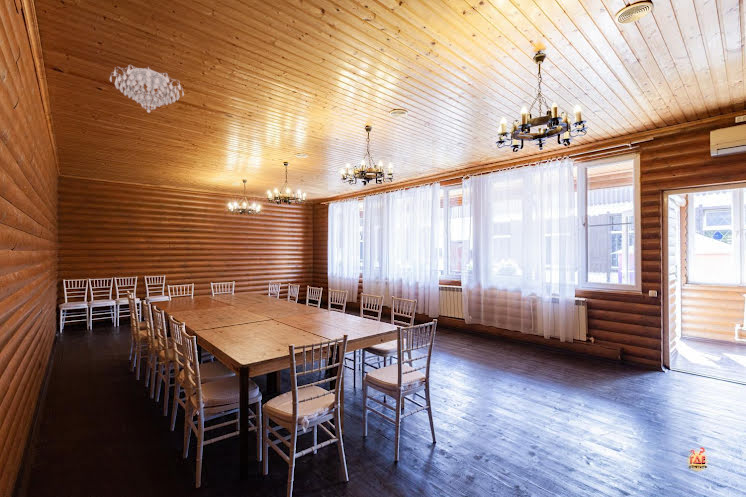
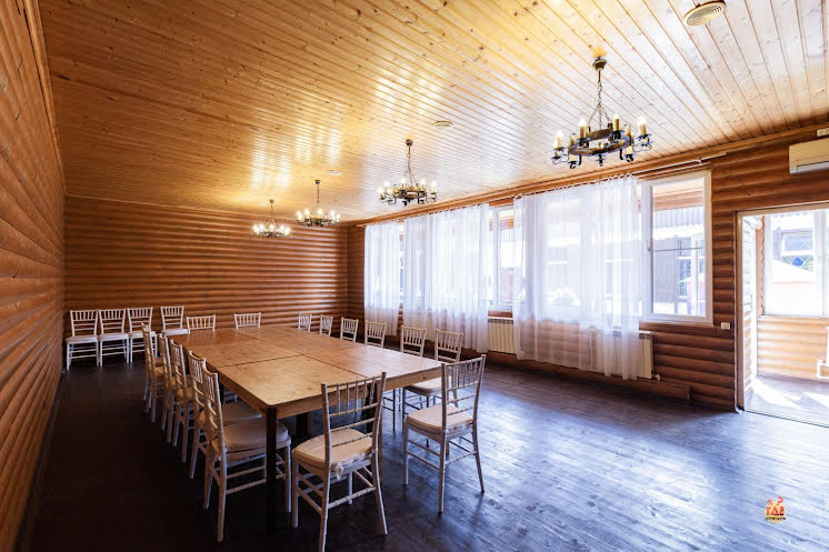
- chandelier (148, 94)
